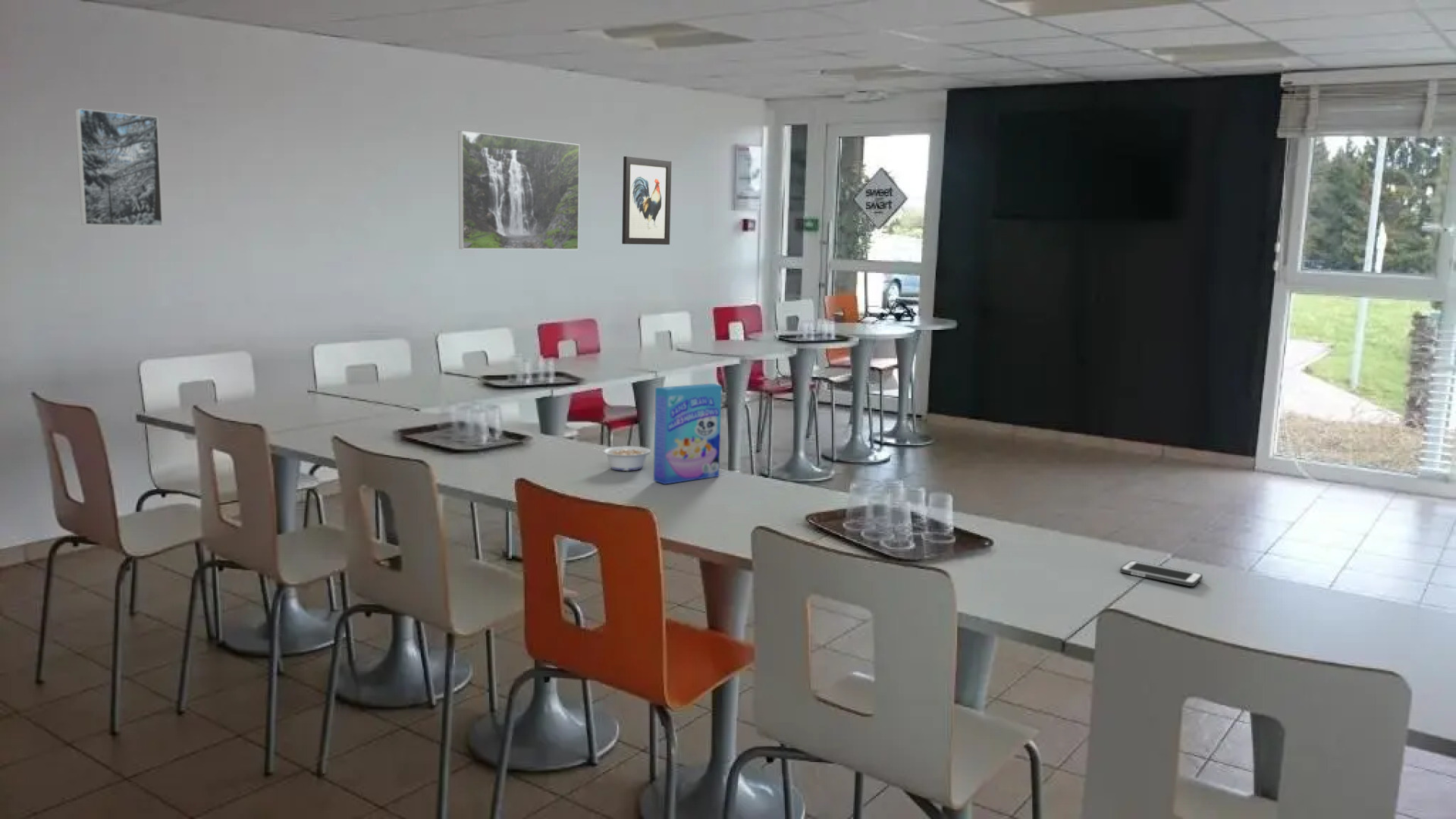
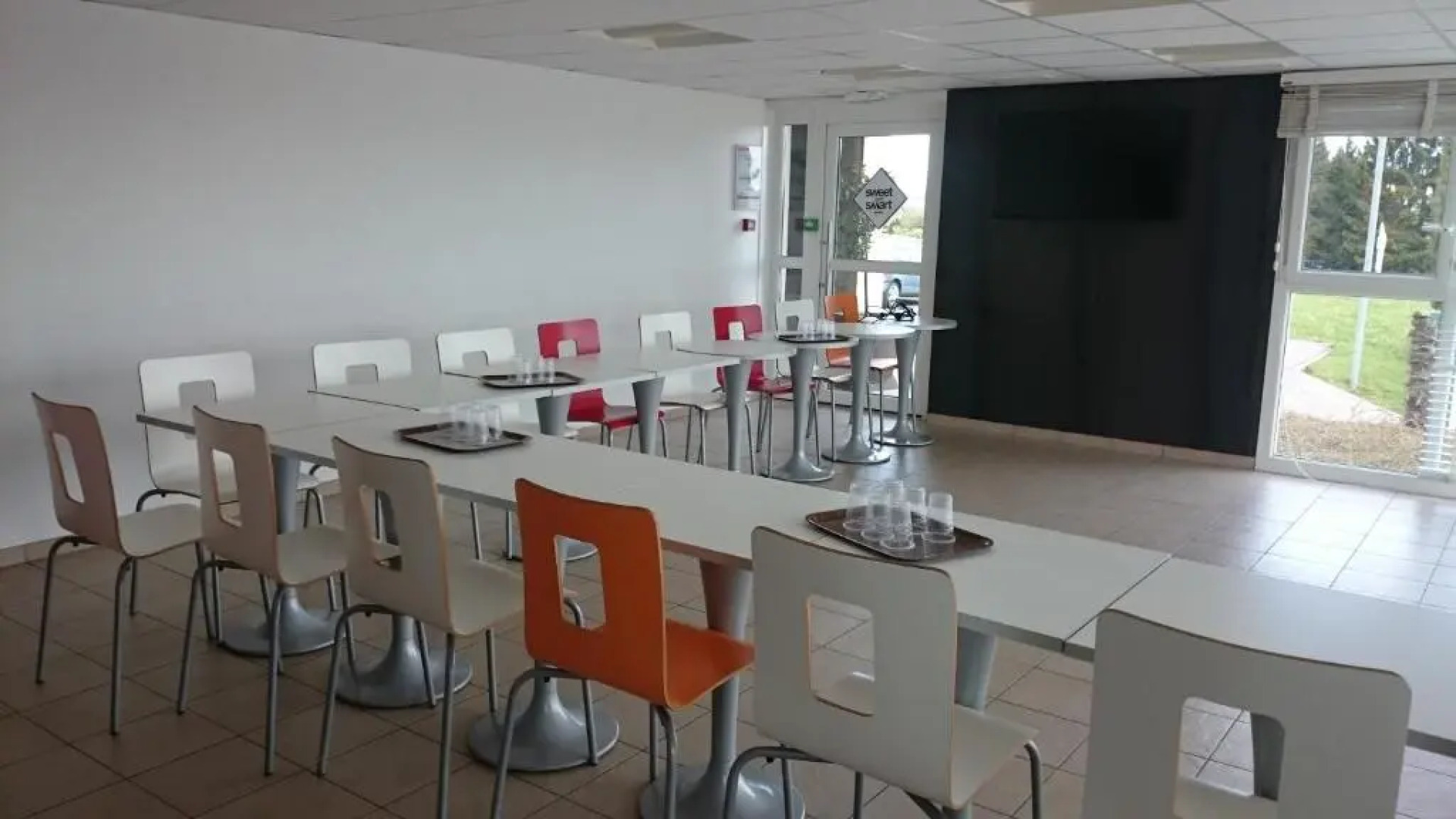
- cereal box (688, 432)
- legume (625, 457)
- cell phone (1160, 573)
- wall art (647, 202)
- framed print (120, 169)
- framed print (522, 194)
